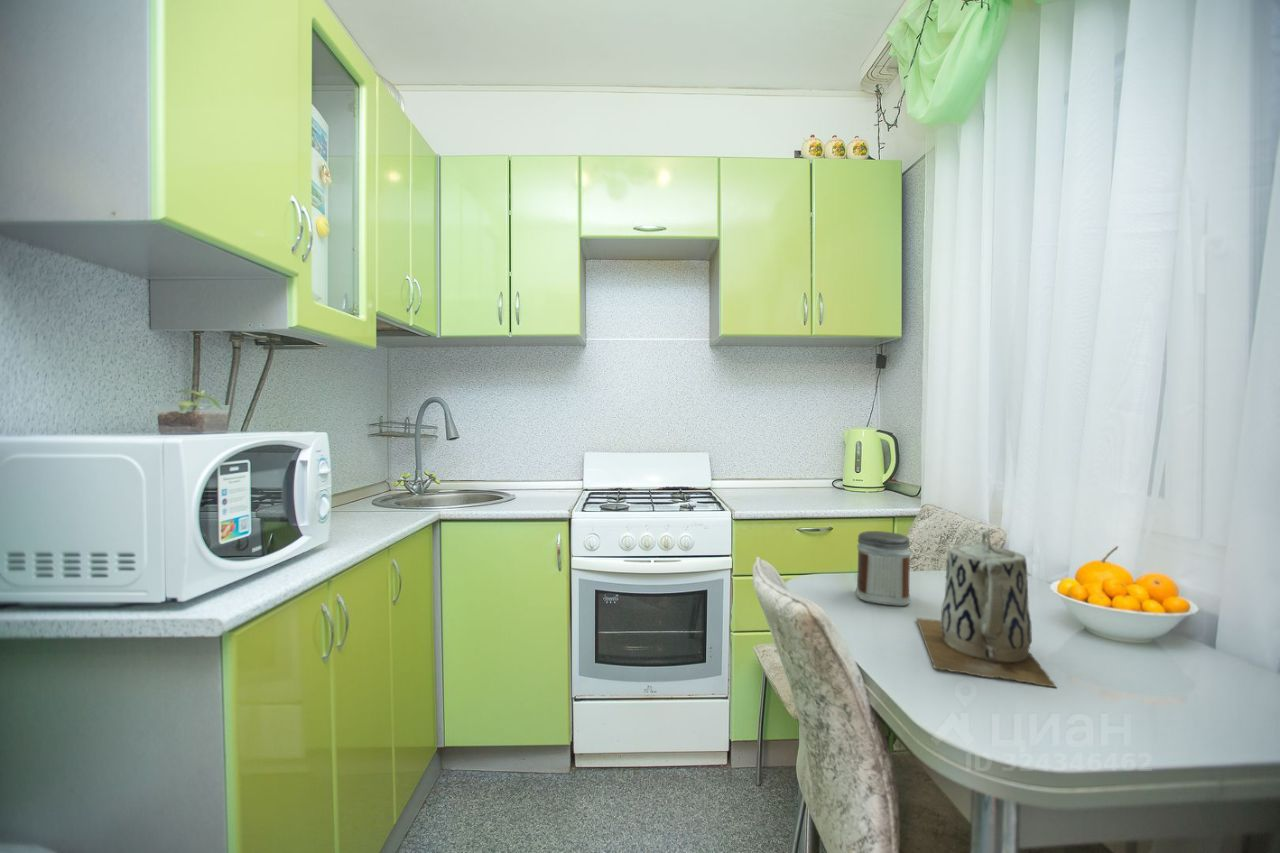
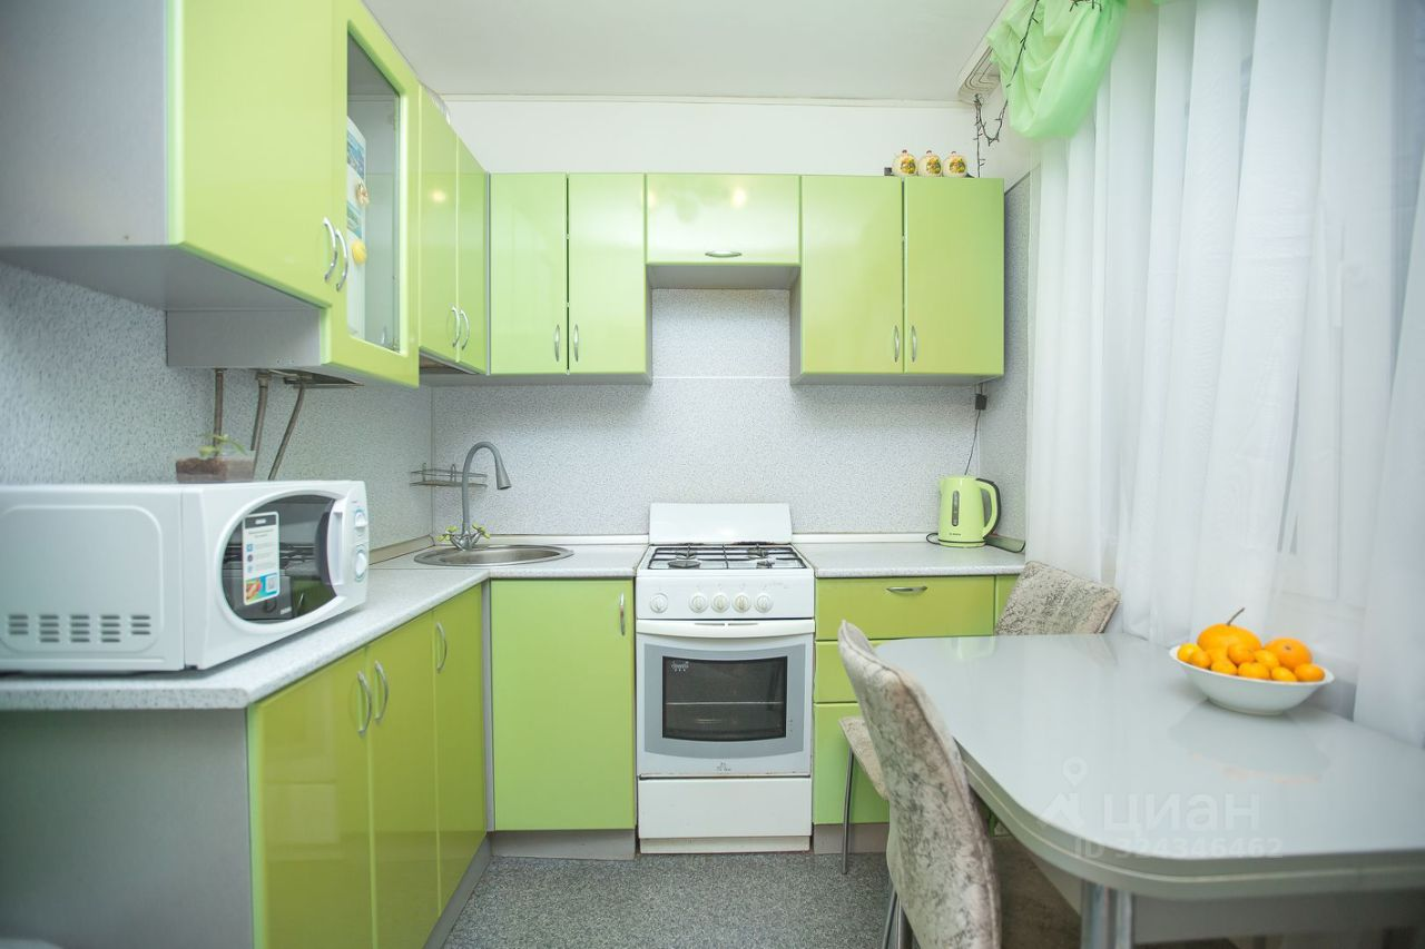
- jar (883, 566)
- teapot (978, 590)
